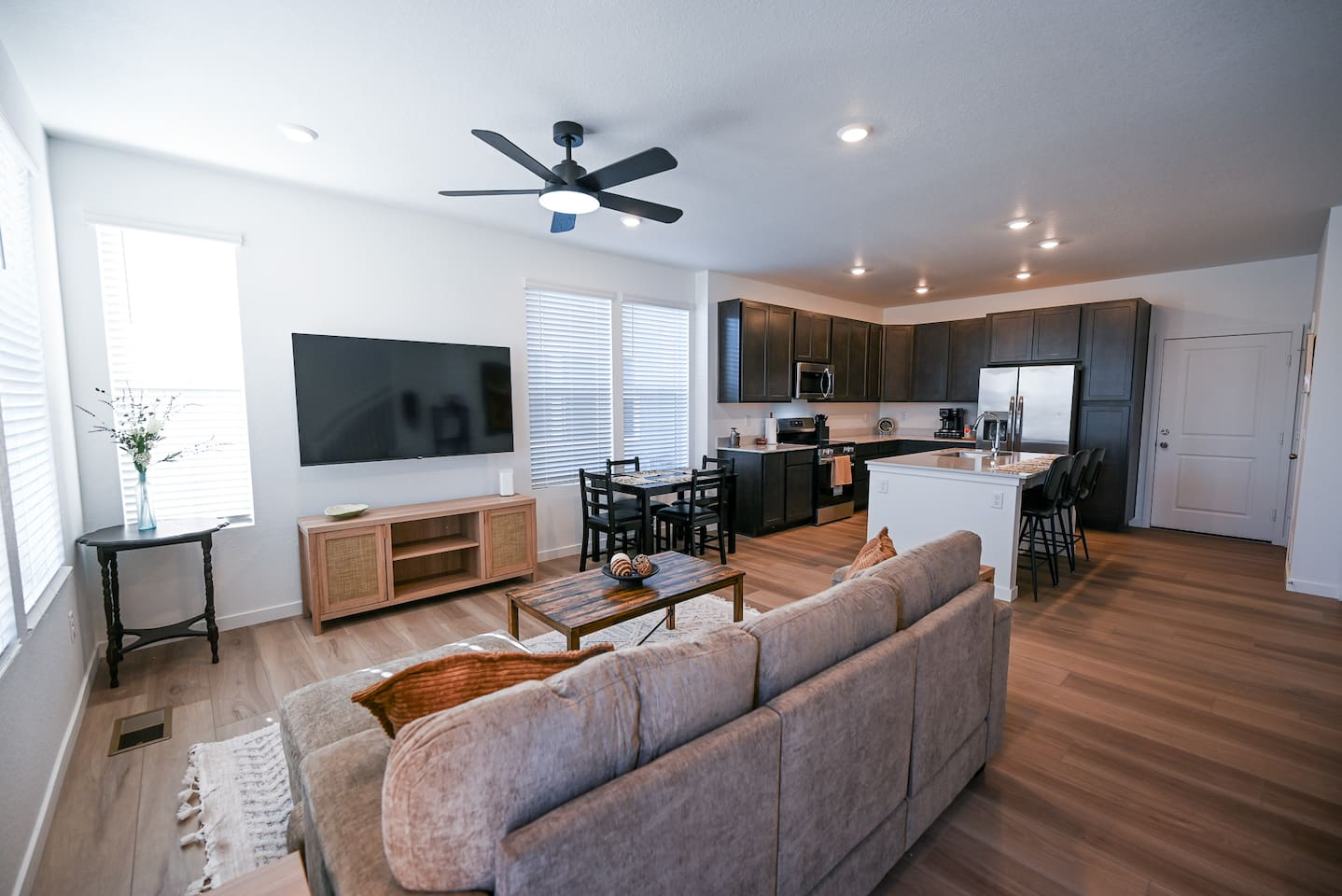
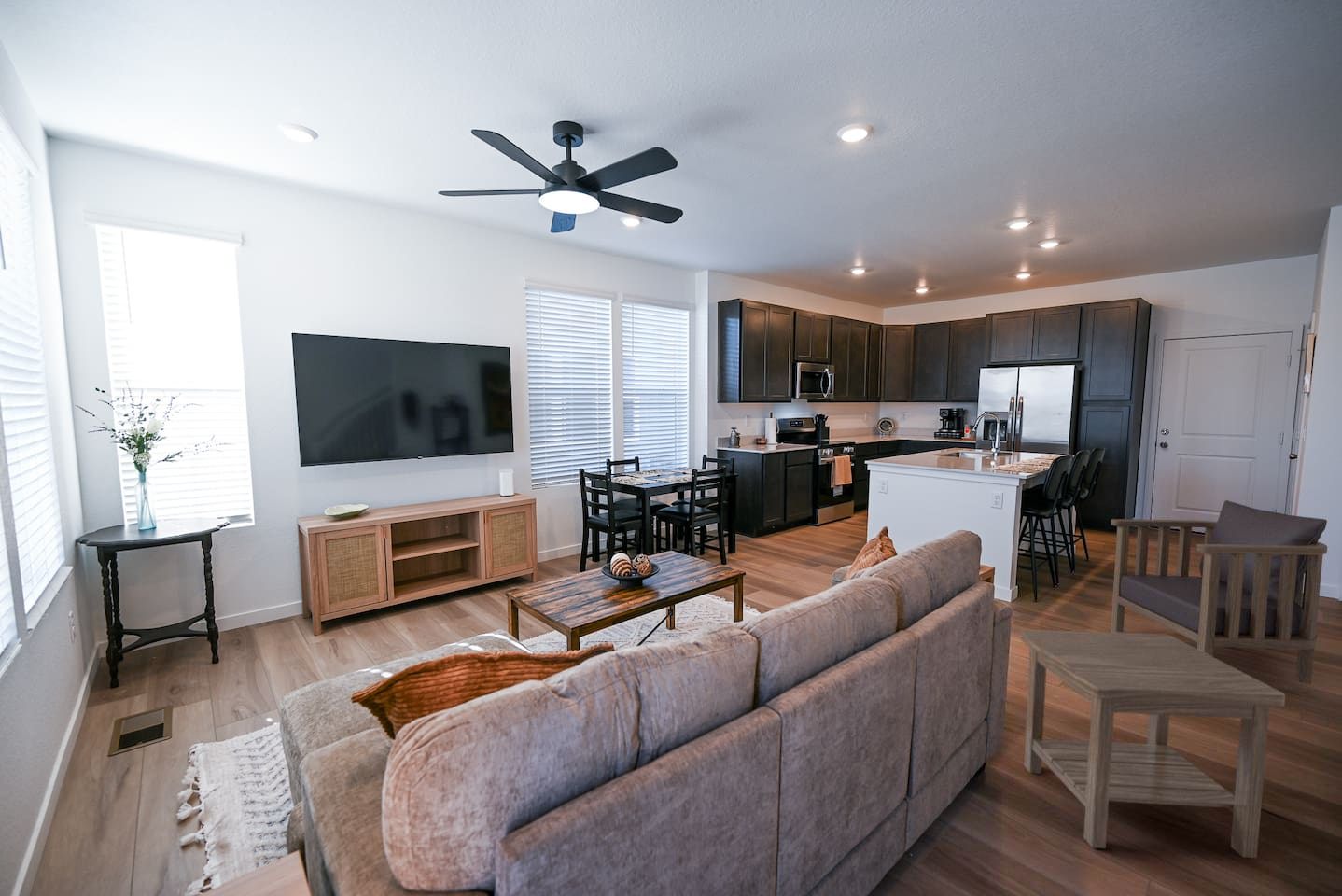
+ armchair (1214, 584)
+ side table (1131, 743)
